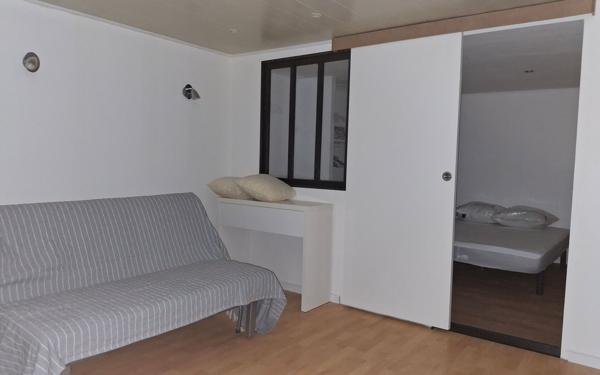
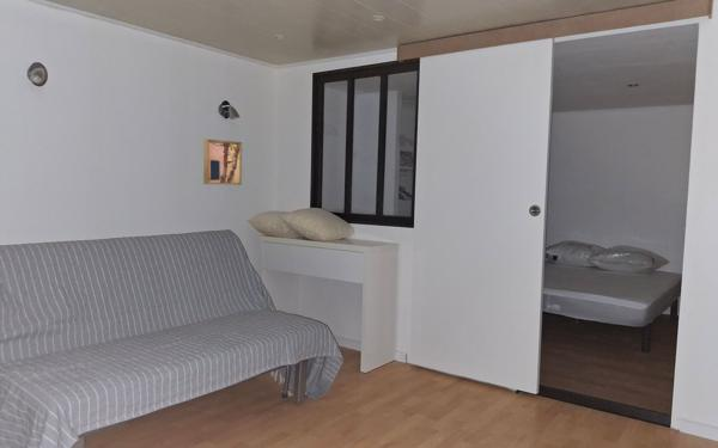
+ wall art (223, 162)
